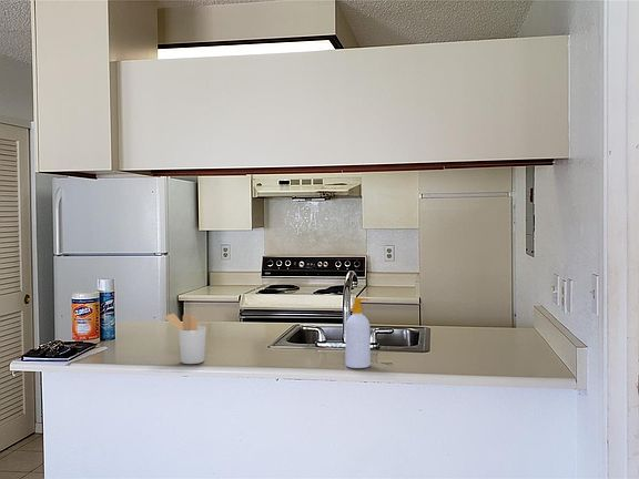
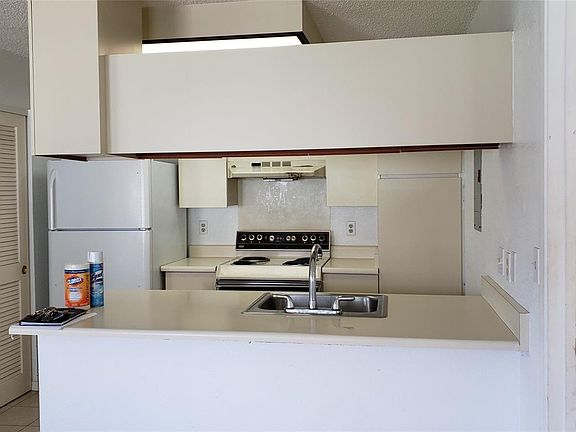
- soap bottle (358, 332)
- utensil holder (185, 336)
